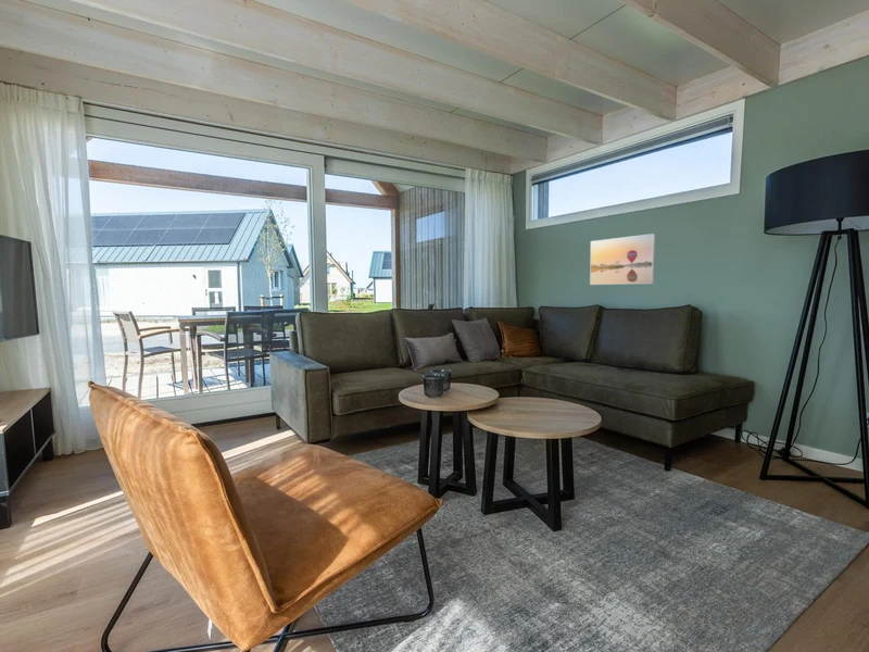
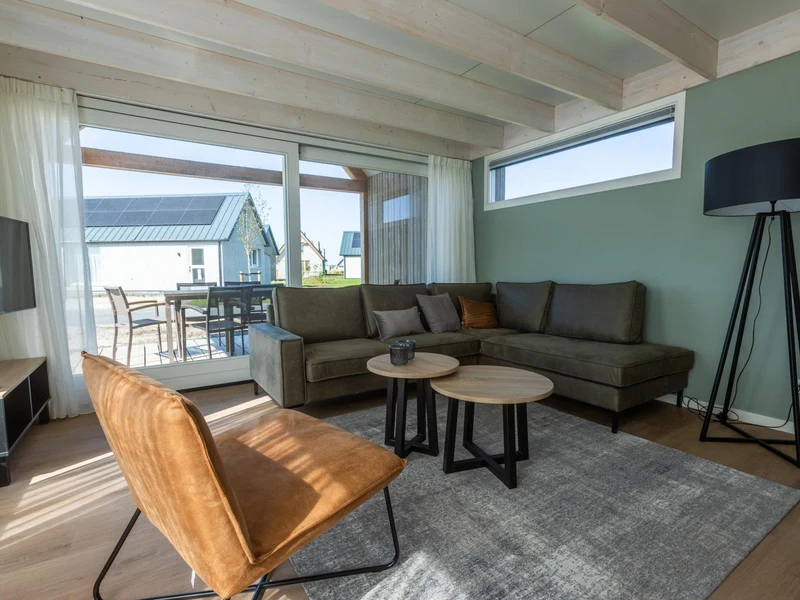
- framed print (620, 261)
